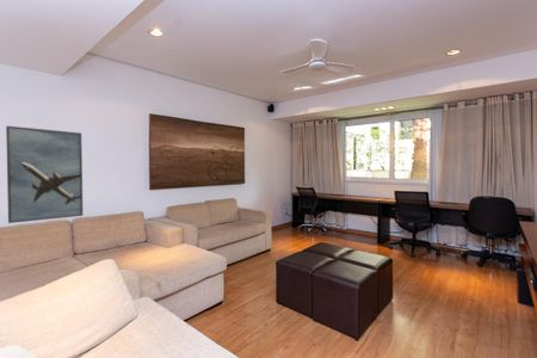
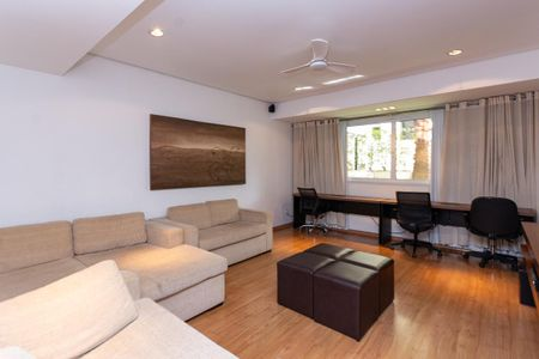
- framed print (48, 174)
